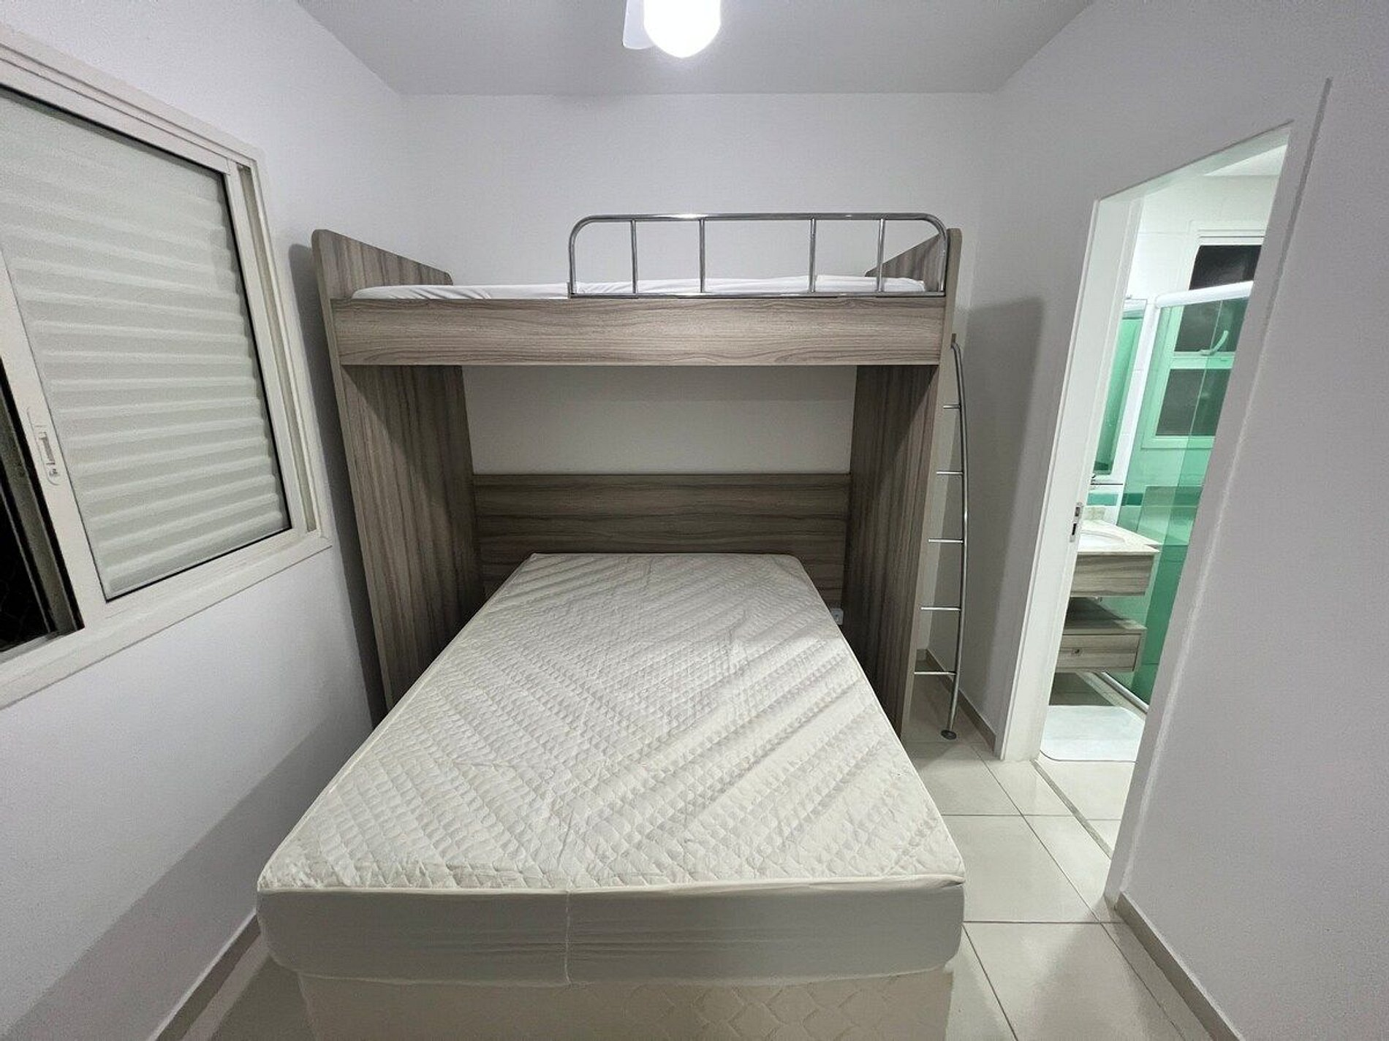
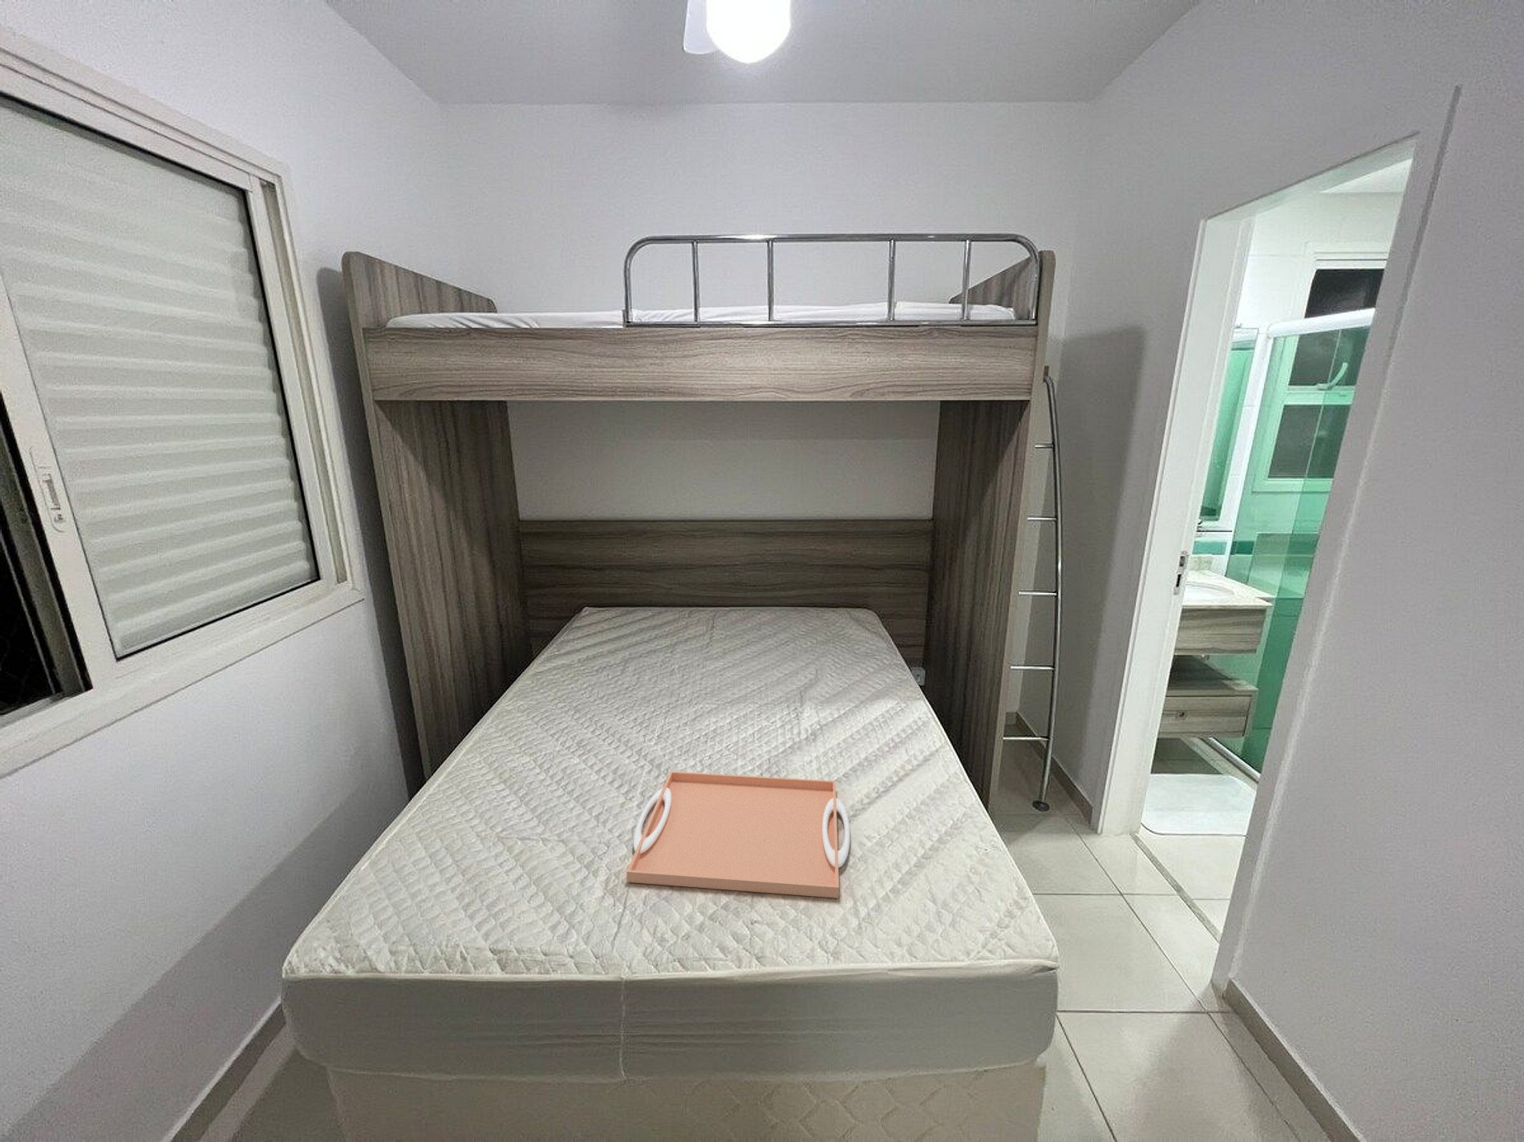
+ serving tray (743, 825)
